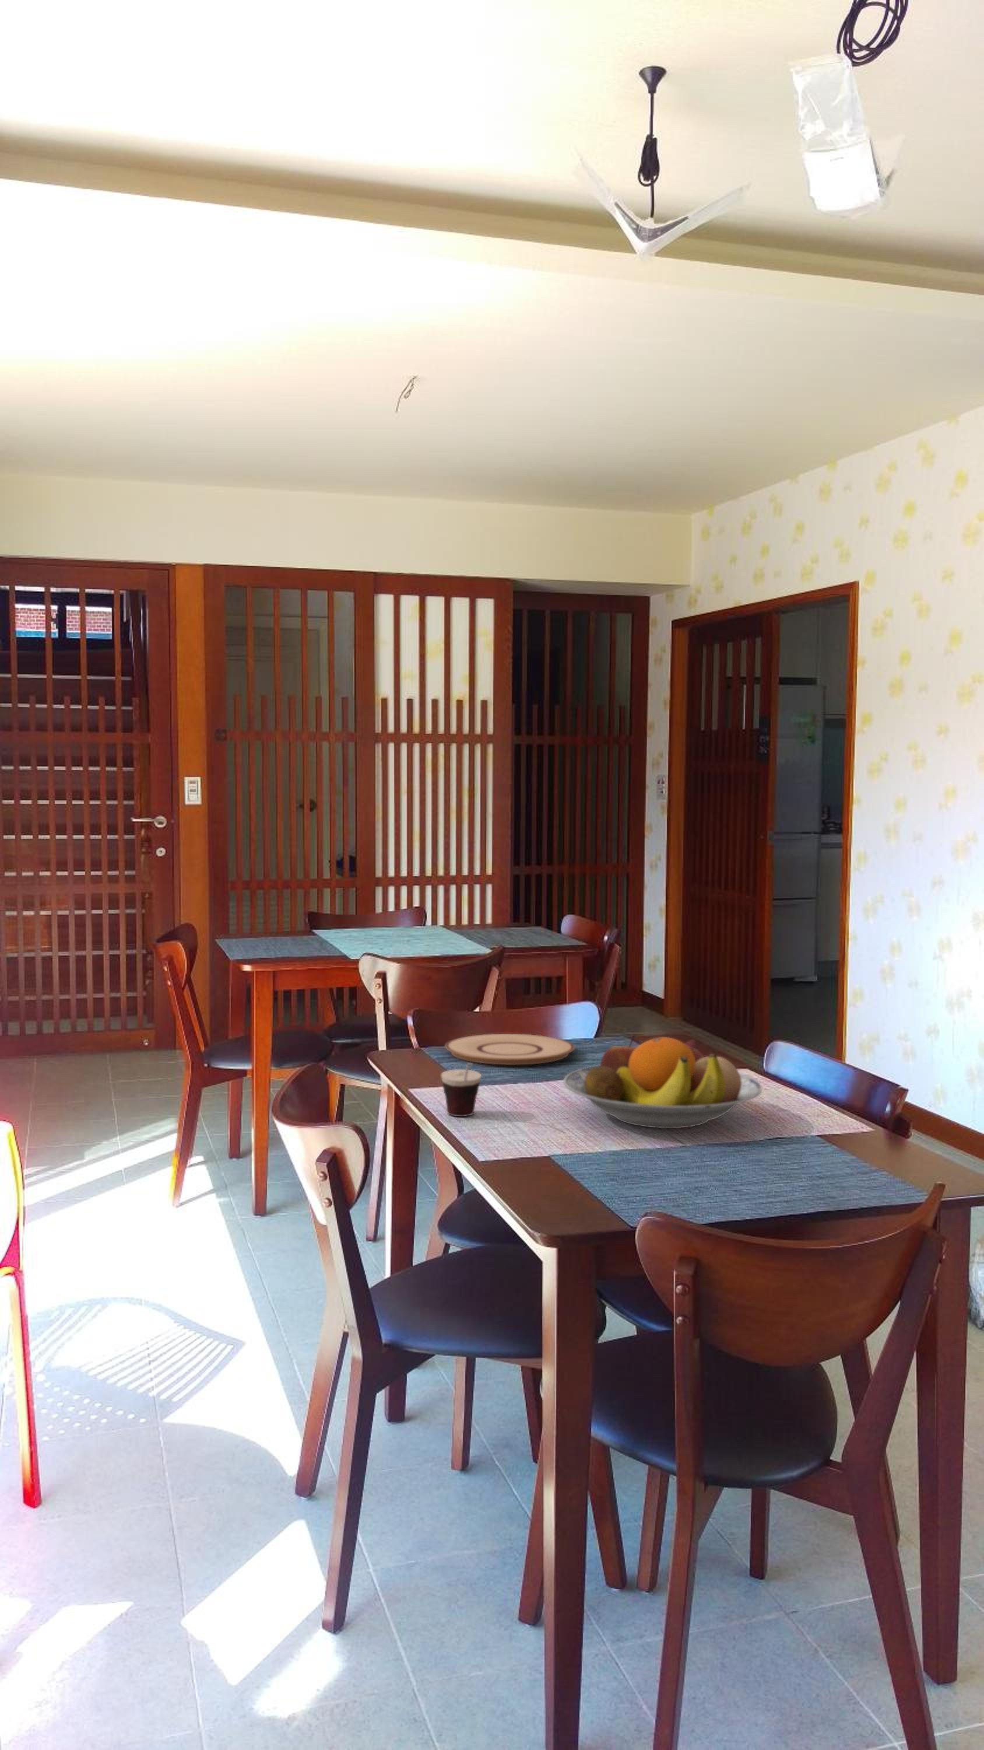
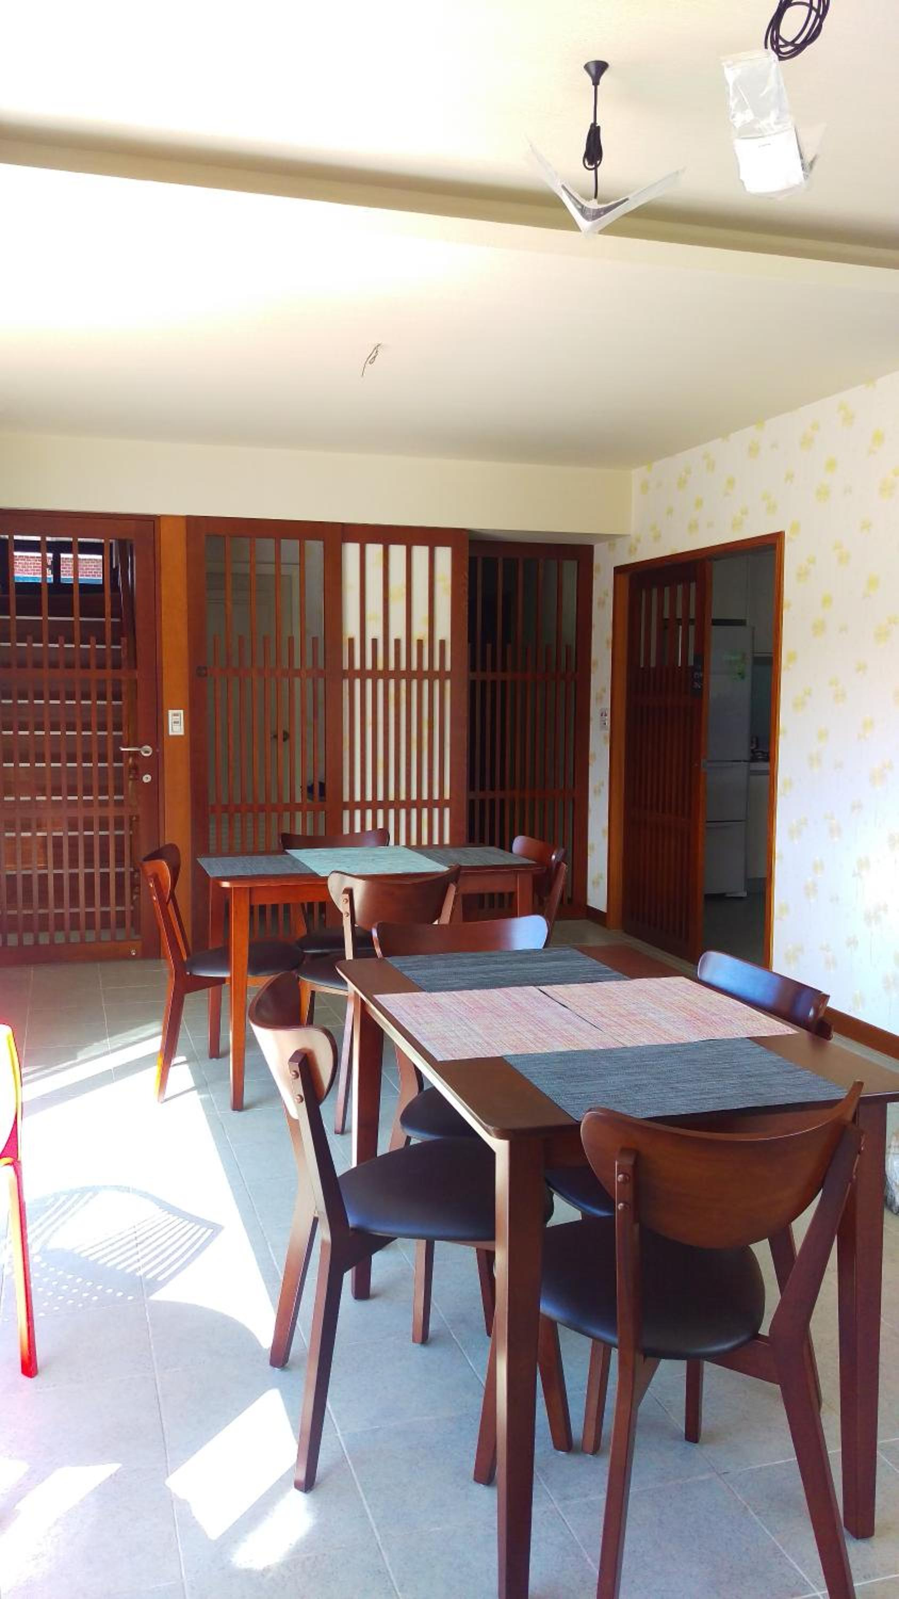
- cup (465, 1087)
- fruit bowl (662, 1075)
- plate (509, 1049)
